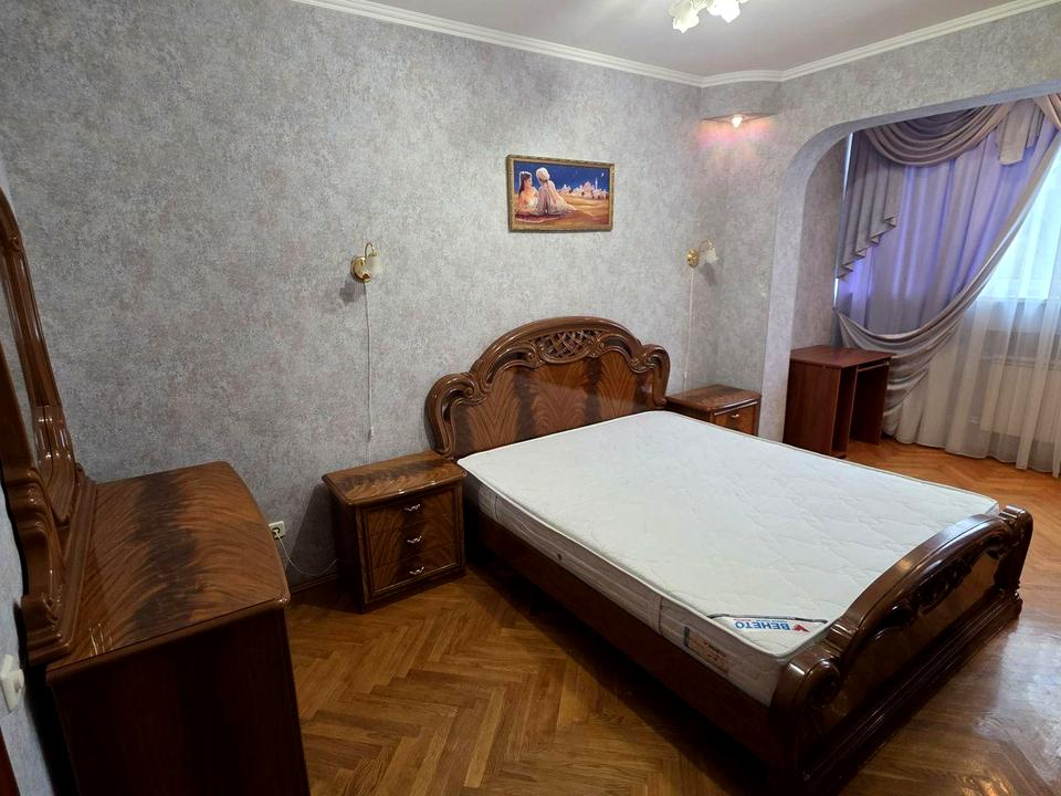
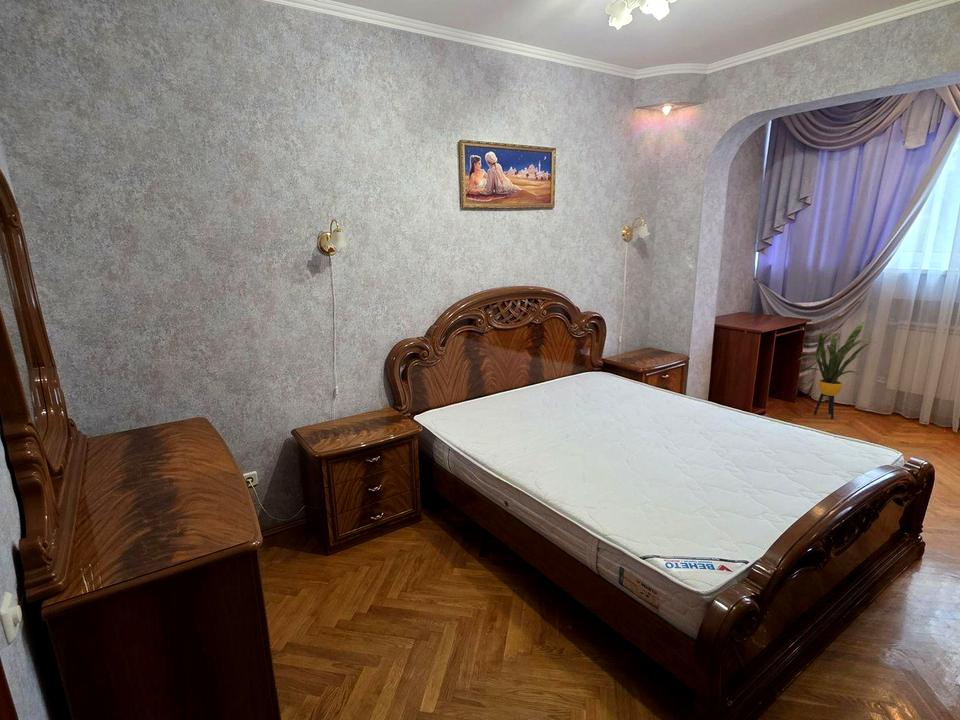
+ house plant (839, 371)
